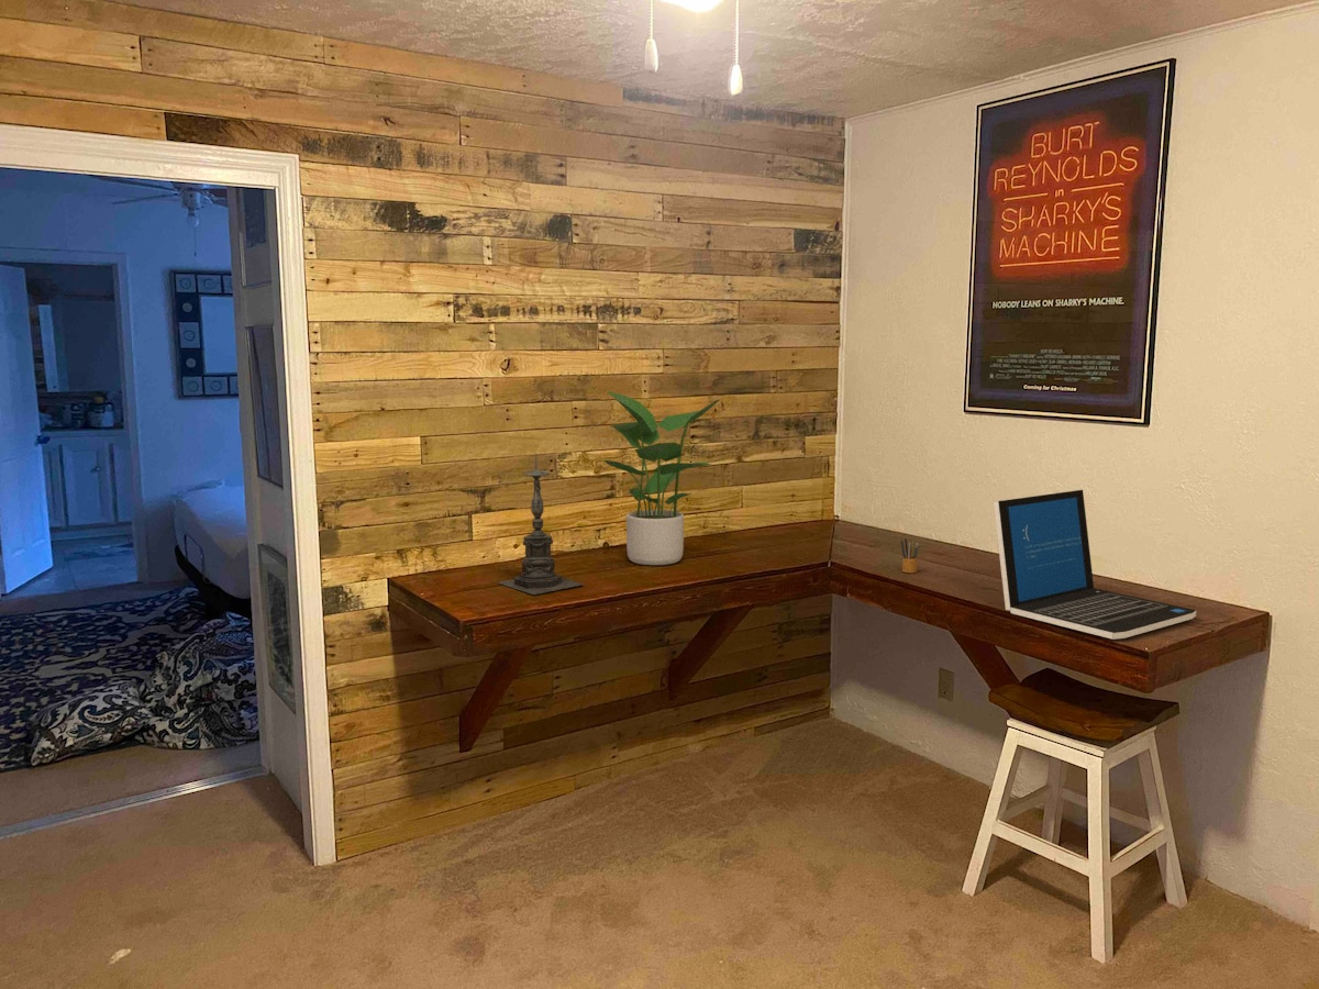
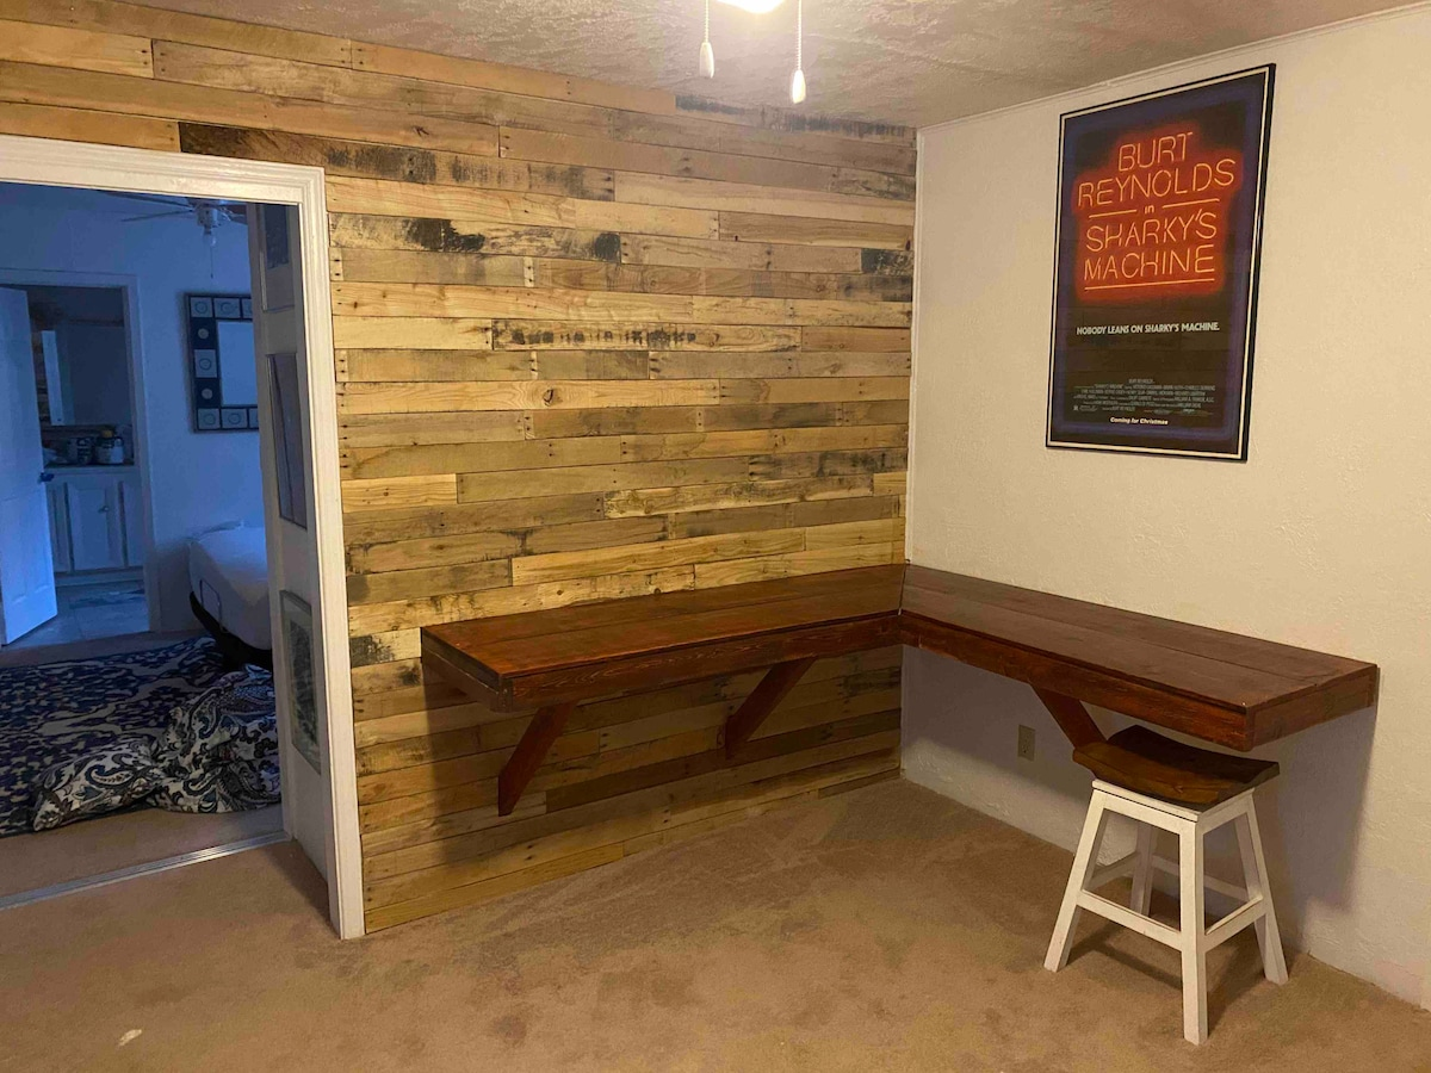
- candle holder (539, 519)
- potted plant (662, 477)
- pencil box (909, 554)
- laptop (1090, 562)
